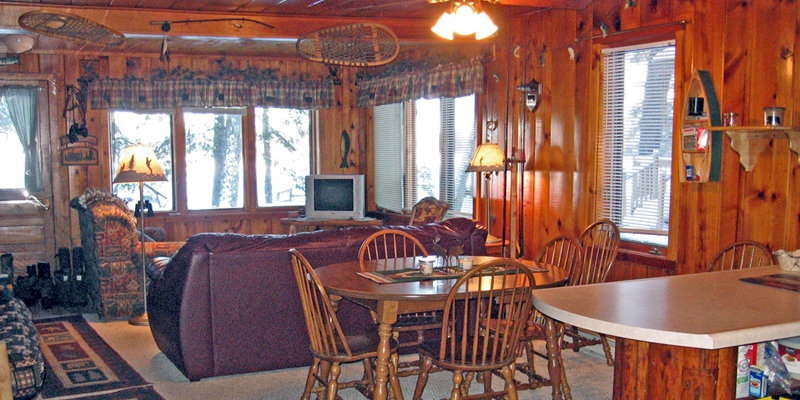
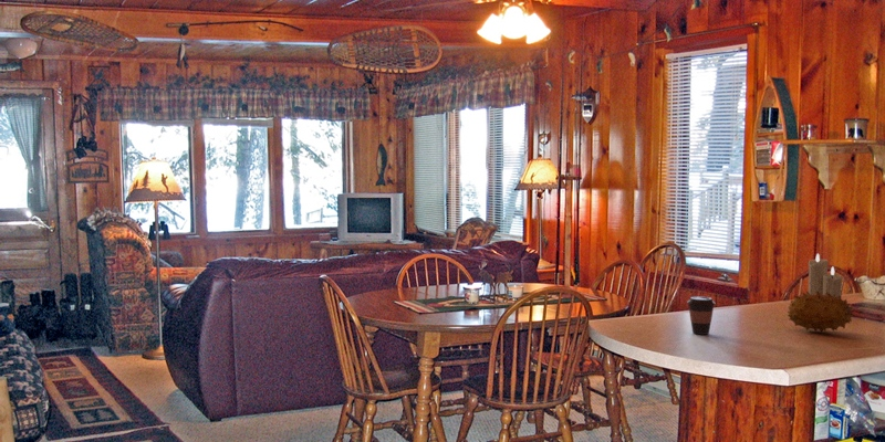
+ candle (824, 280)
+ fruit (820, 311)
+ coffee cup (700, 315)
